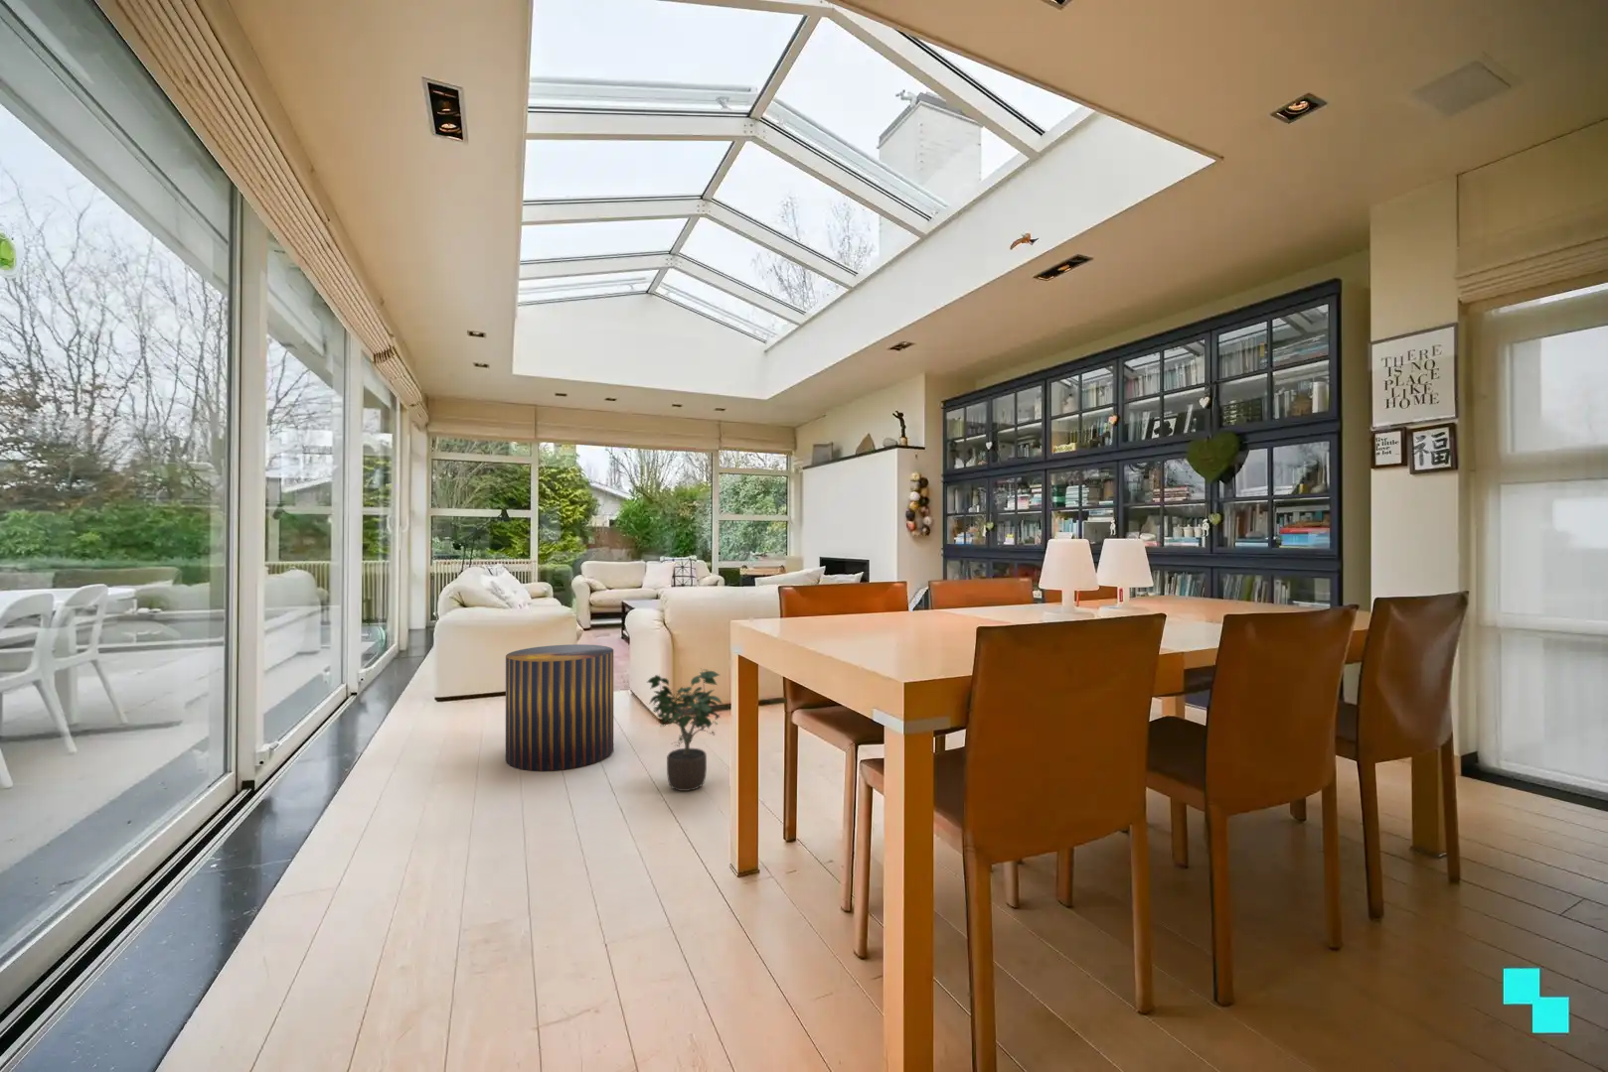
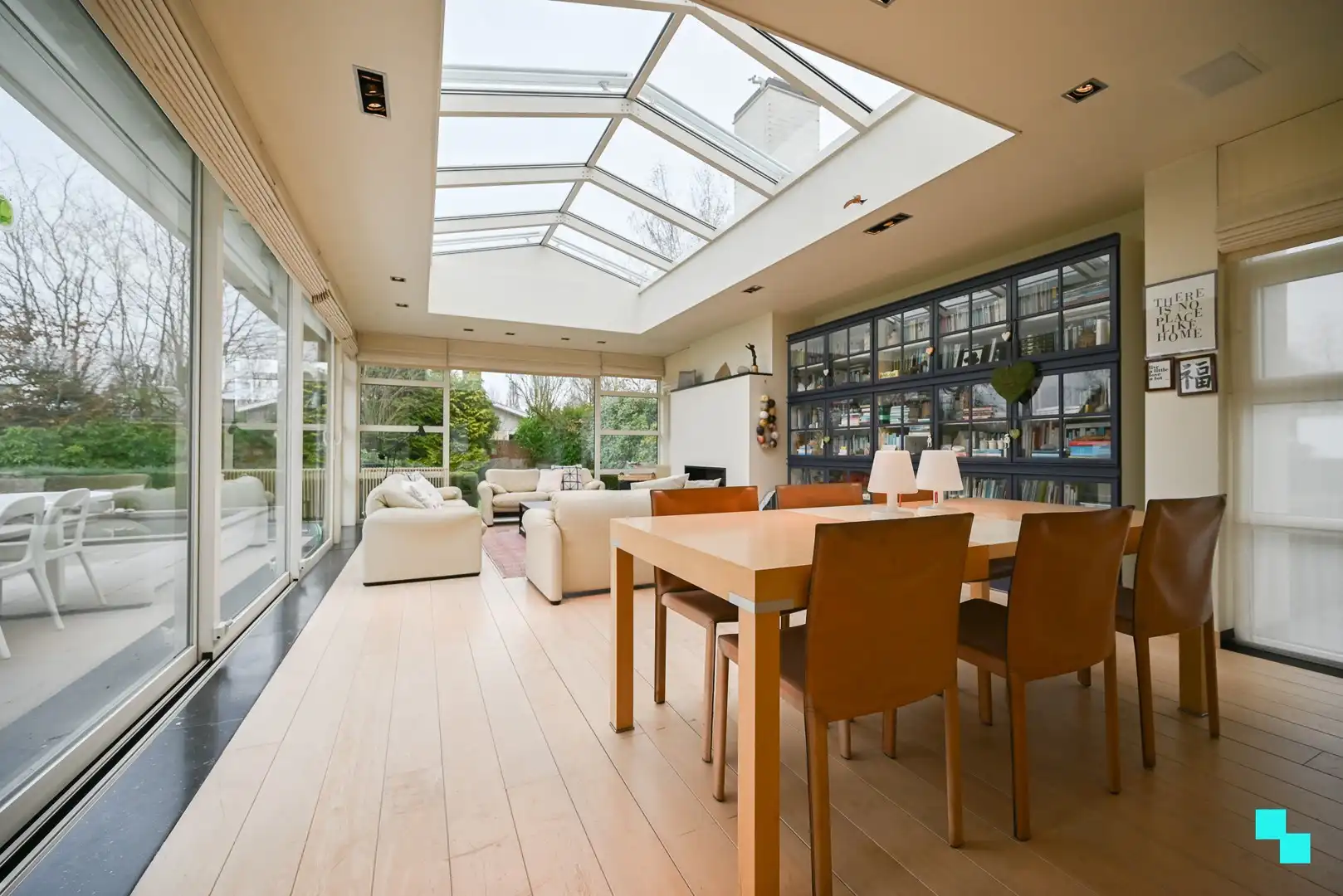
- potted plant (684, 725)
- stool (560, 702)
